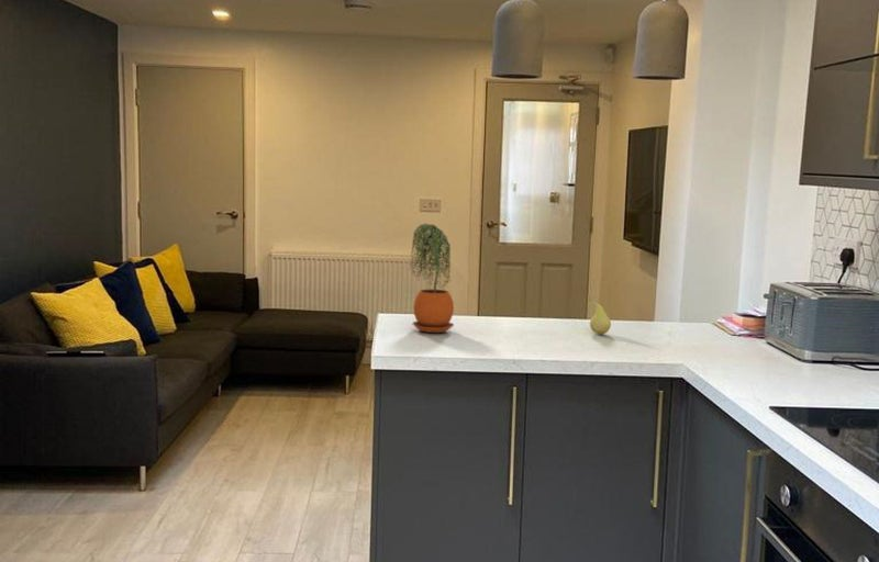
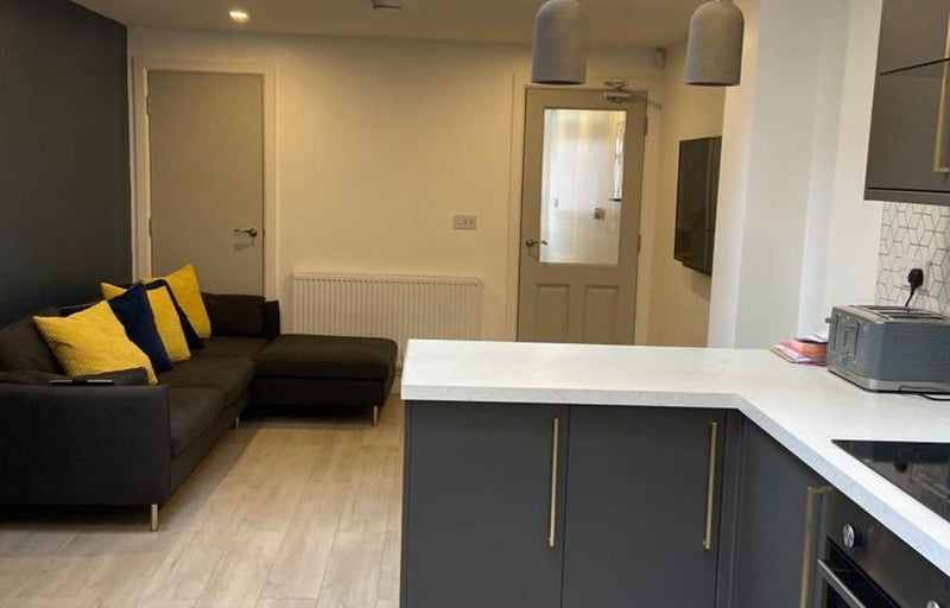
- potted plant (431, 278)
- fruit (599, 316)
